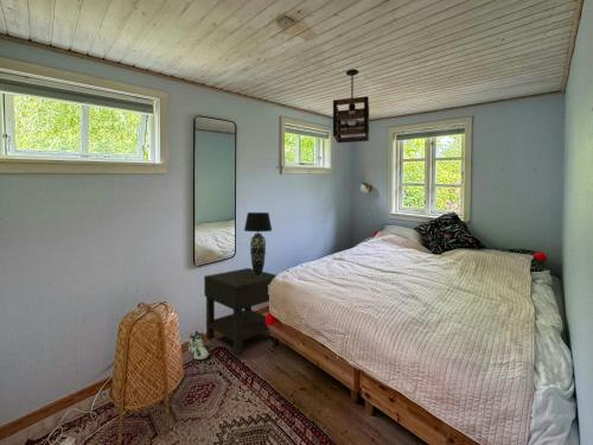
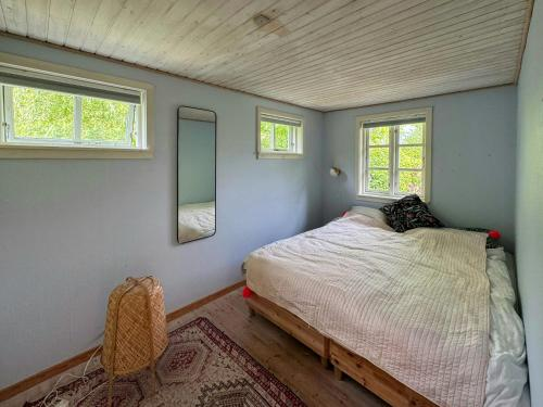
- nightstand (243, 306)
- sneaker (198, 343)
- table lamp (257, 243)
- pendant light (351, 104)
